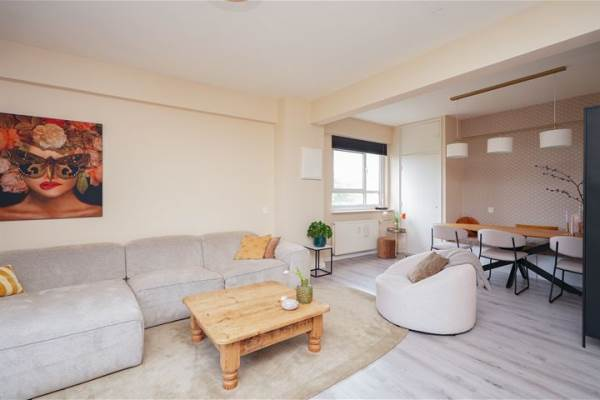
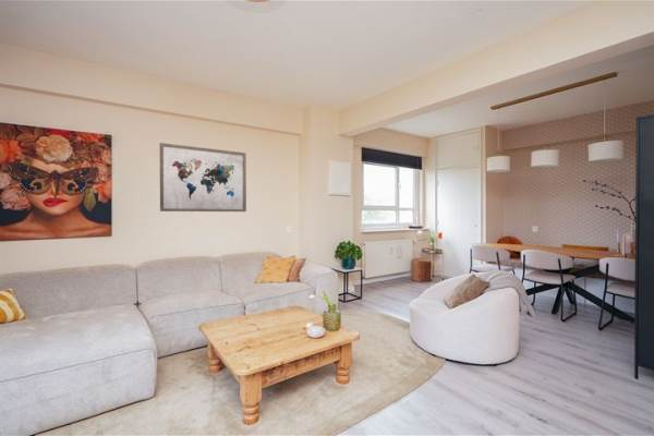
+ wall art (206, 180)
